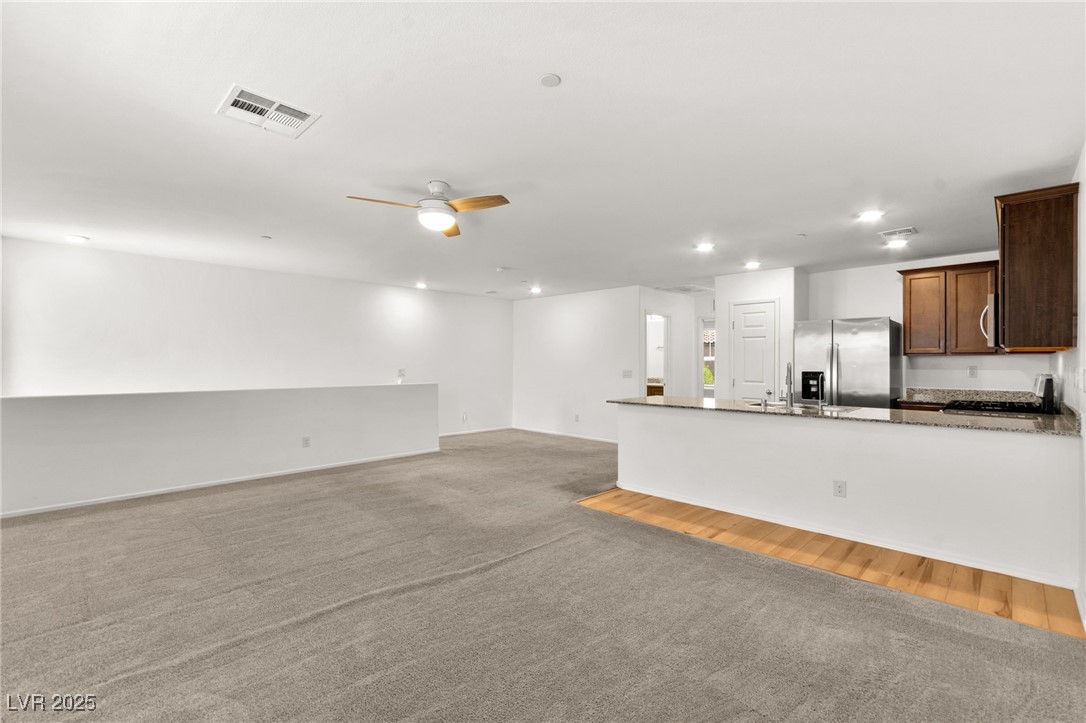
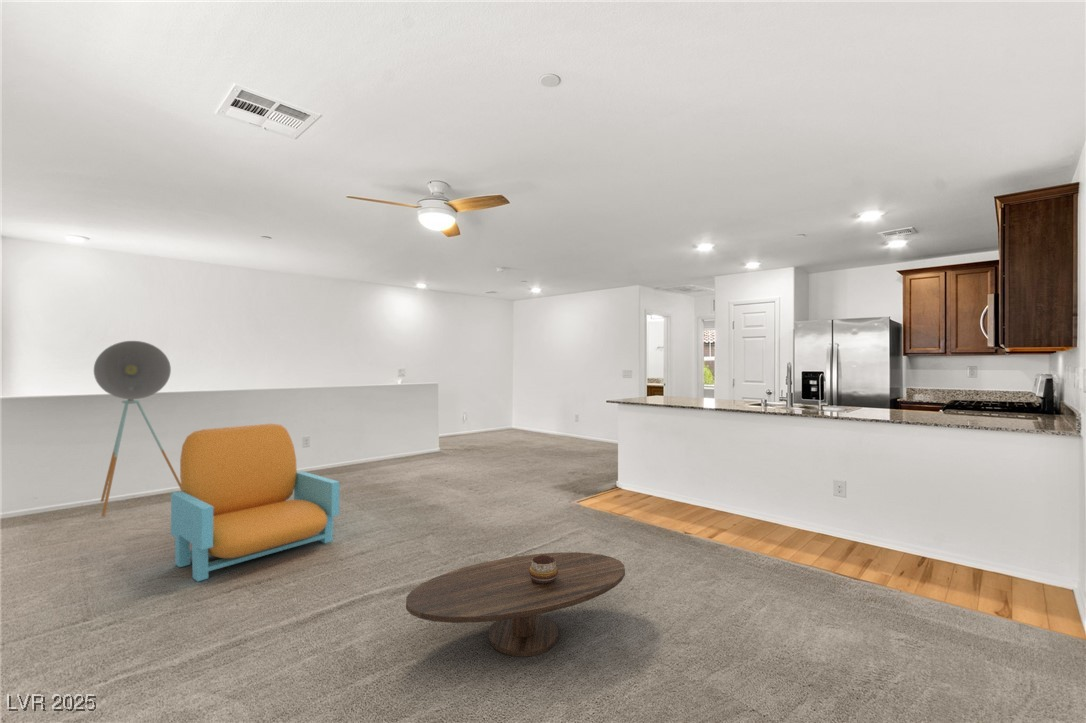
+ armchair (256, 490)
+ floor lamp (146, 422)
+ coffee table (523, 607)
+ decorative bowl (543, 569)
